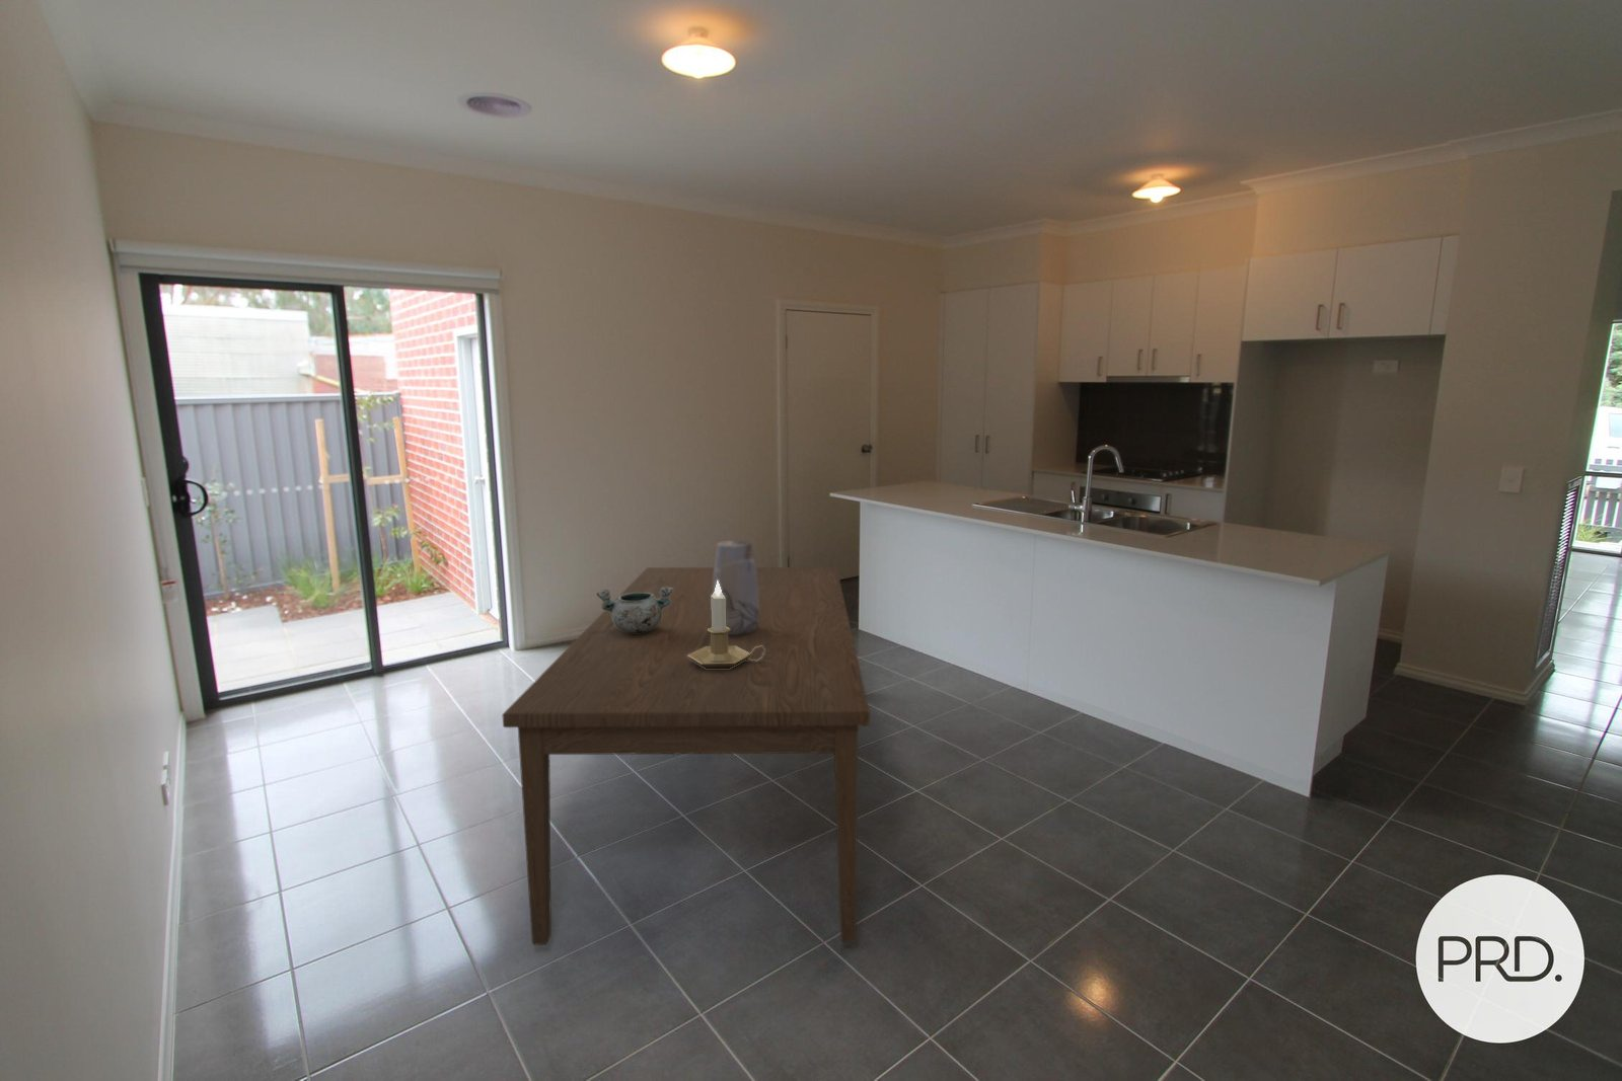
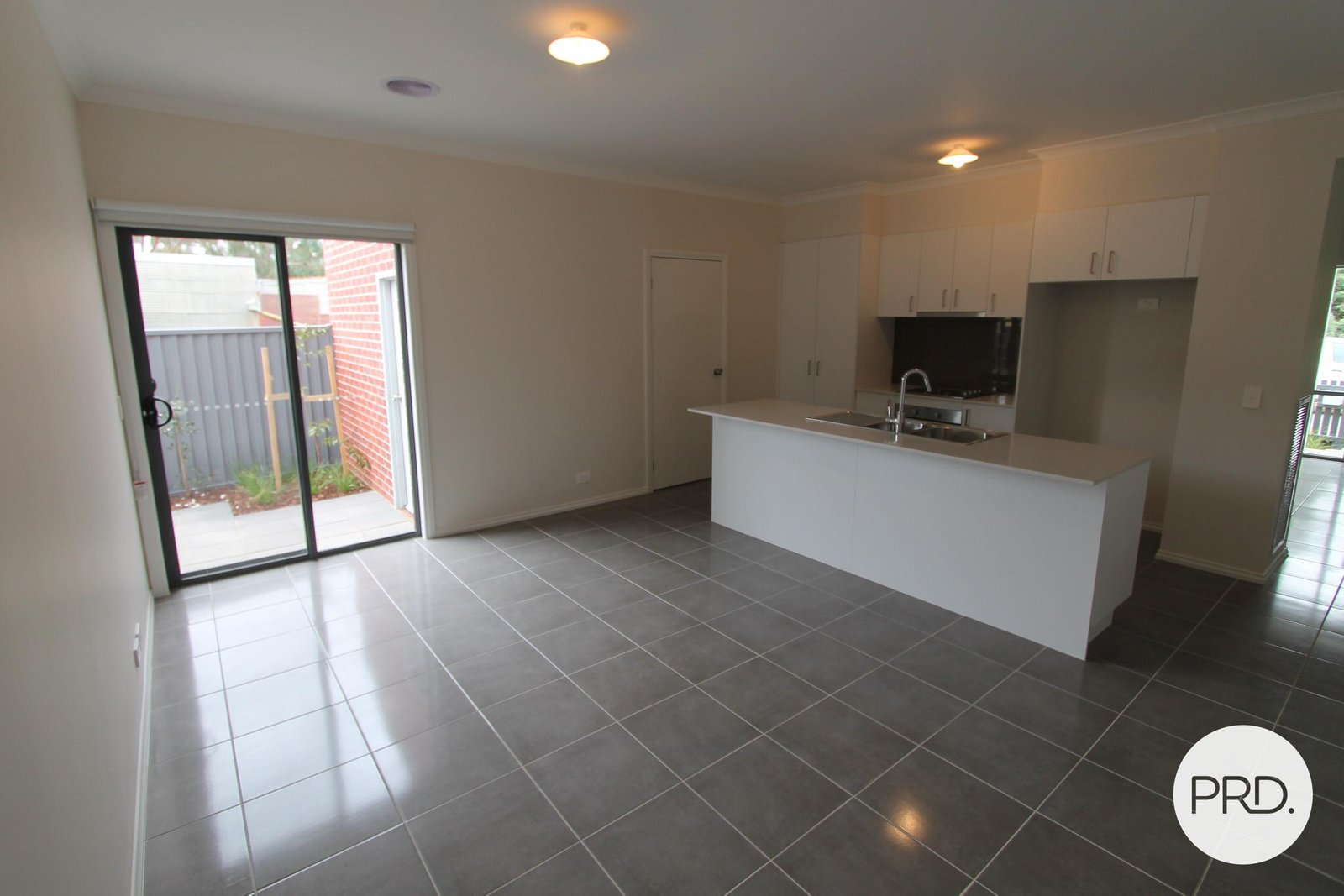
- vase (735, 585)
- dining table (724, 702)
- candlestick (725, 620)
- decorative bowl (635, 608)
